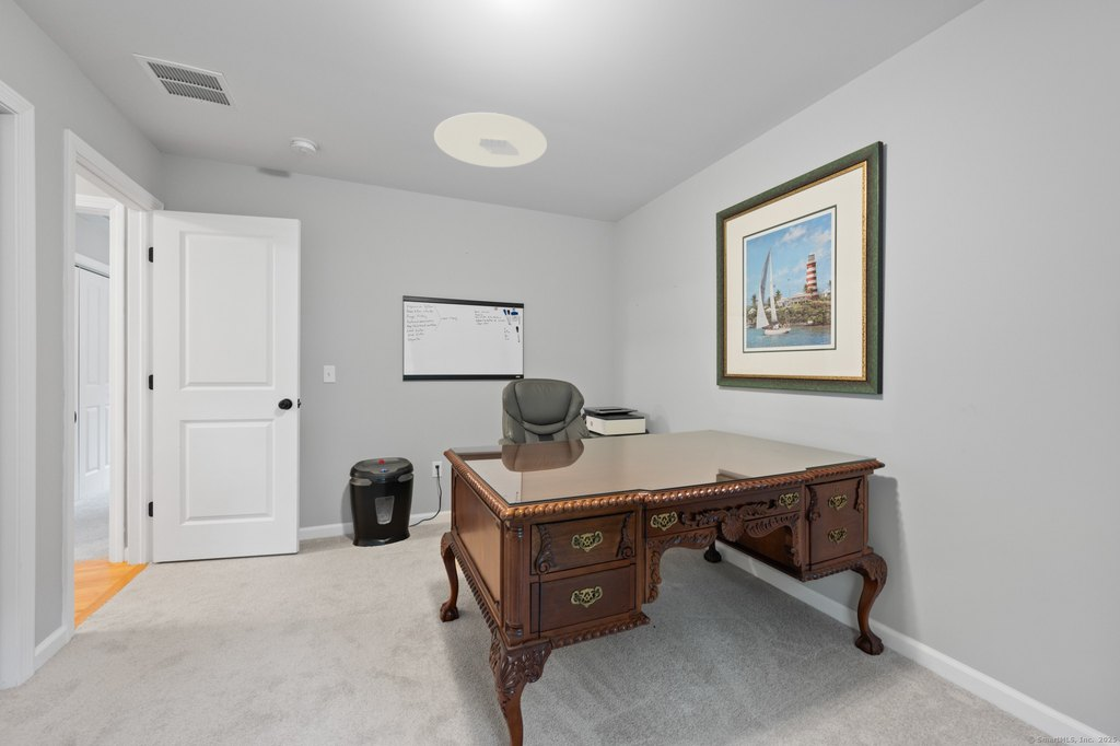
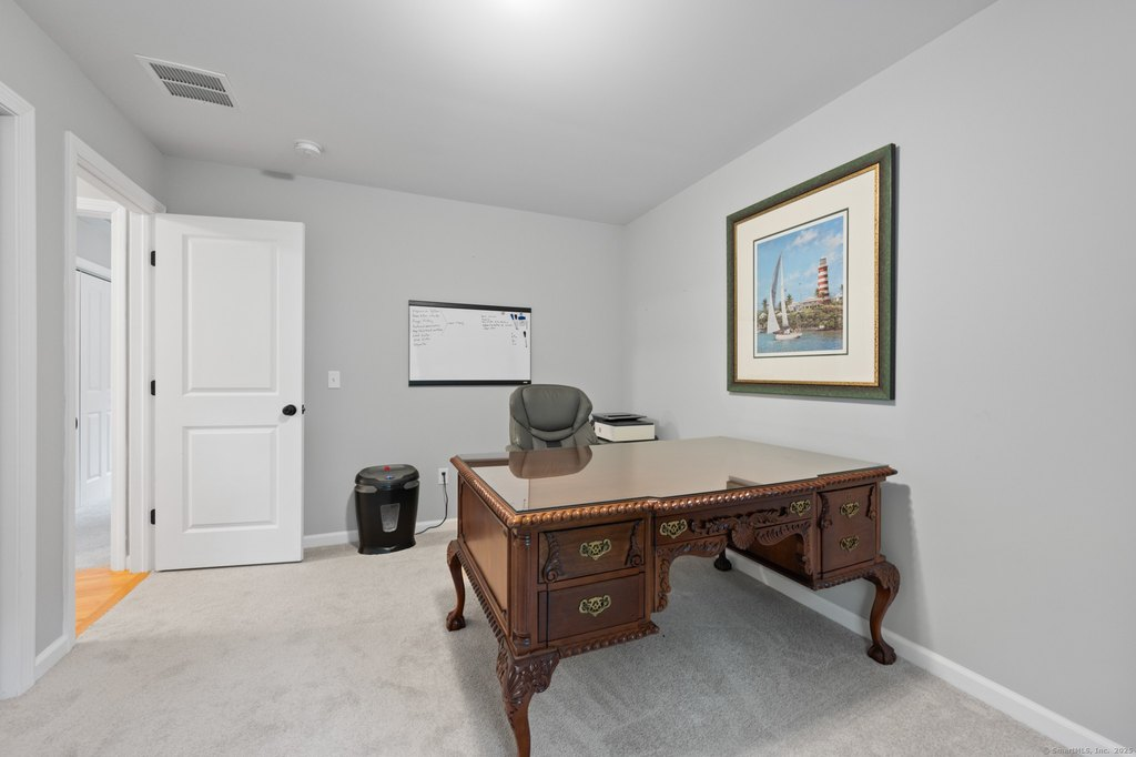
- ceiling light (491, 138)
